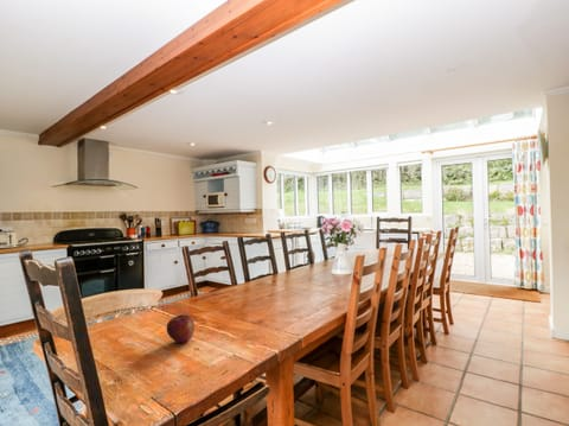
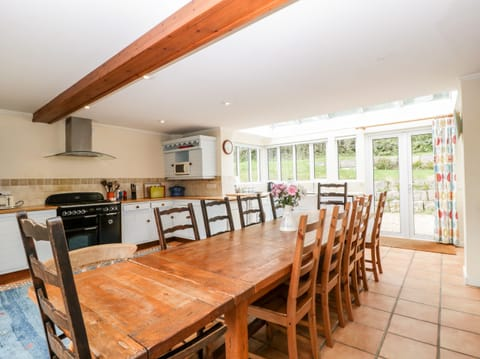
- fruit (180, 328)
